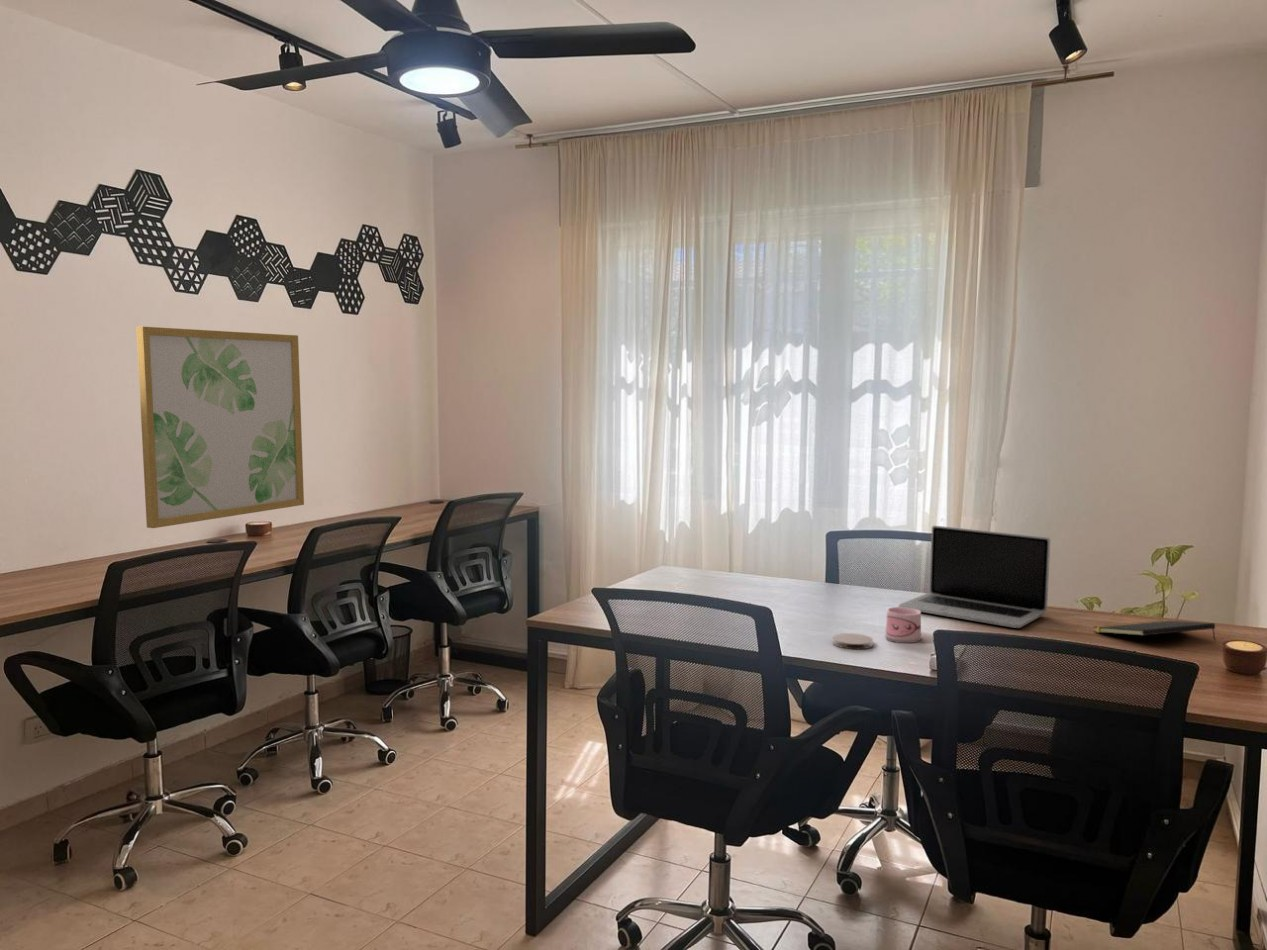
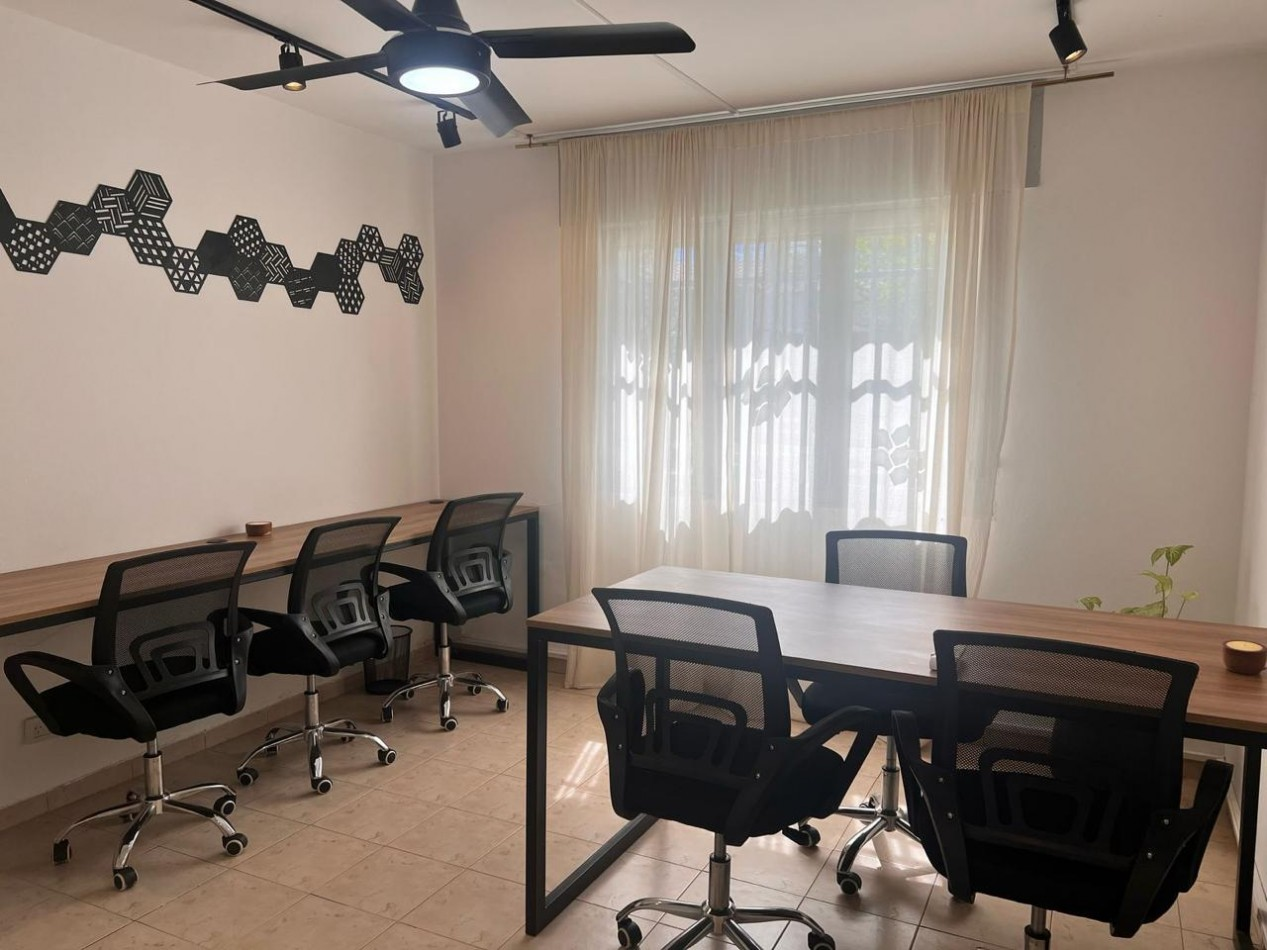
- coaster (852, 641)
- notepad (1153, 627)
- mug (904, 623)
- wall art (228, 424)
- laptop (972, 574)
